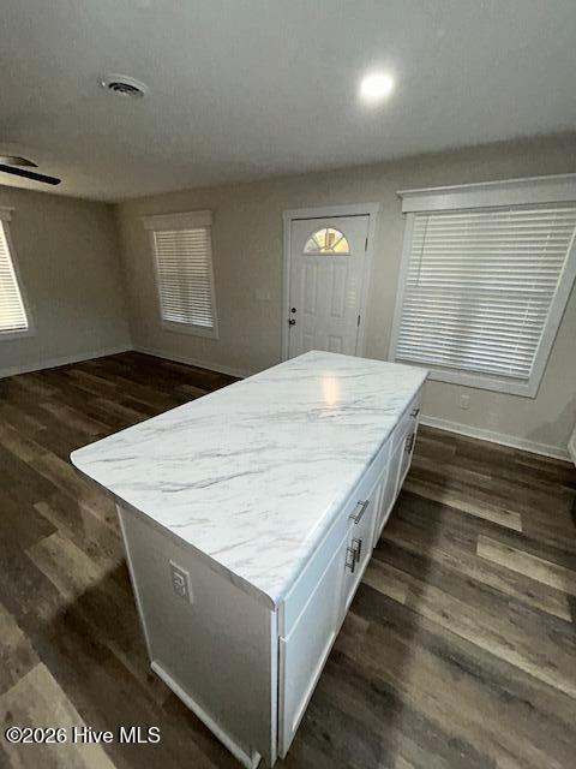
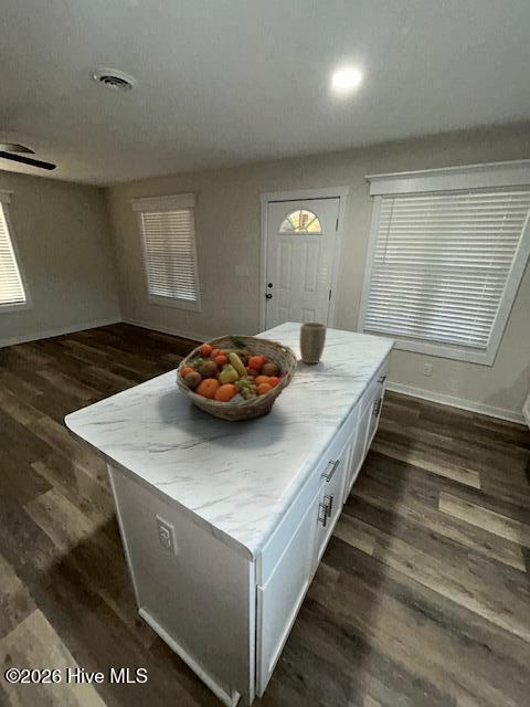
+ fruit basket (235, 373)
+ plant pot (311, 342)
